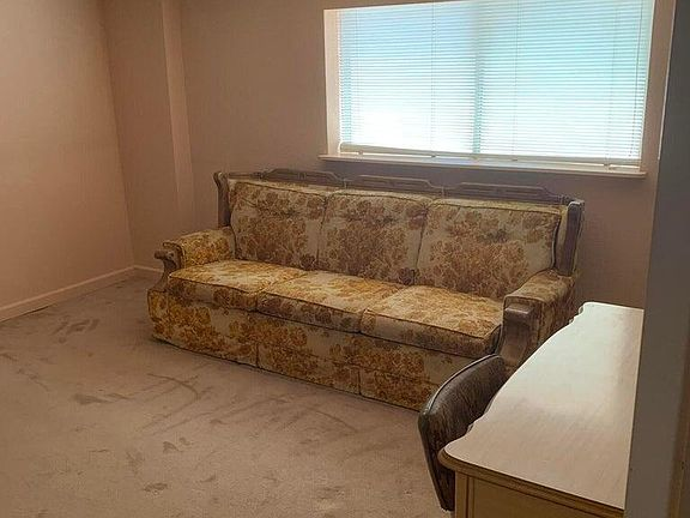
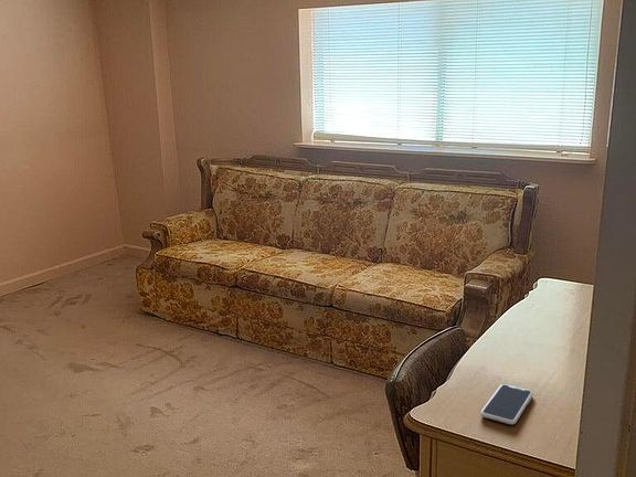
+ smartphone (507, 403)
